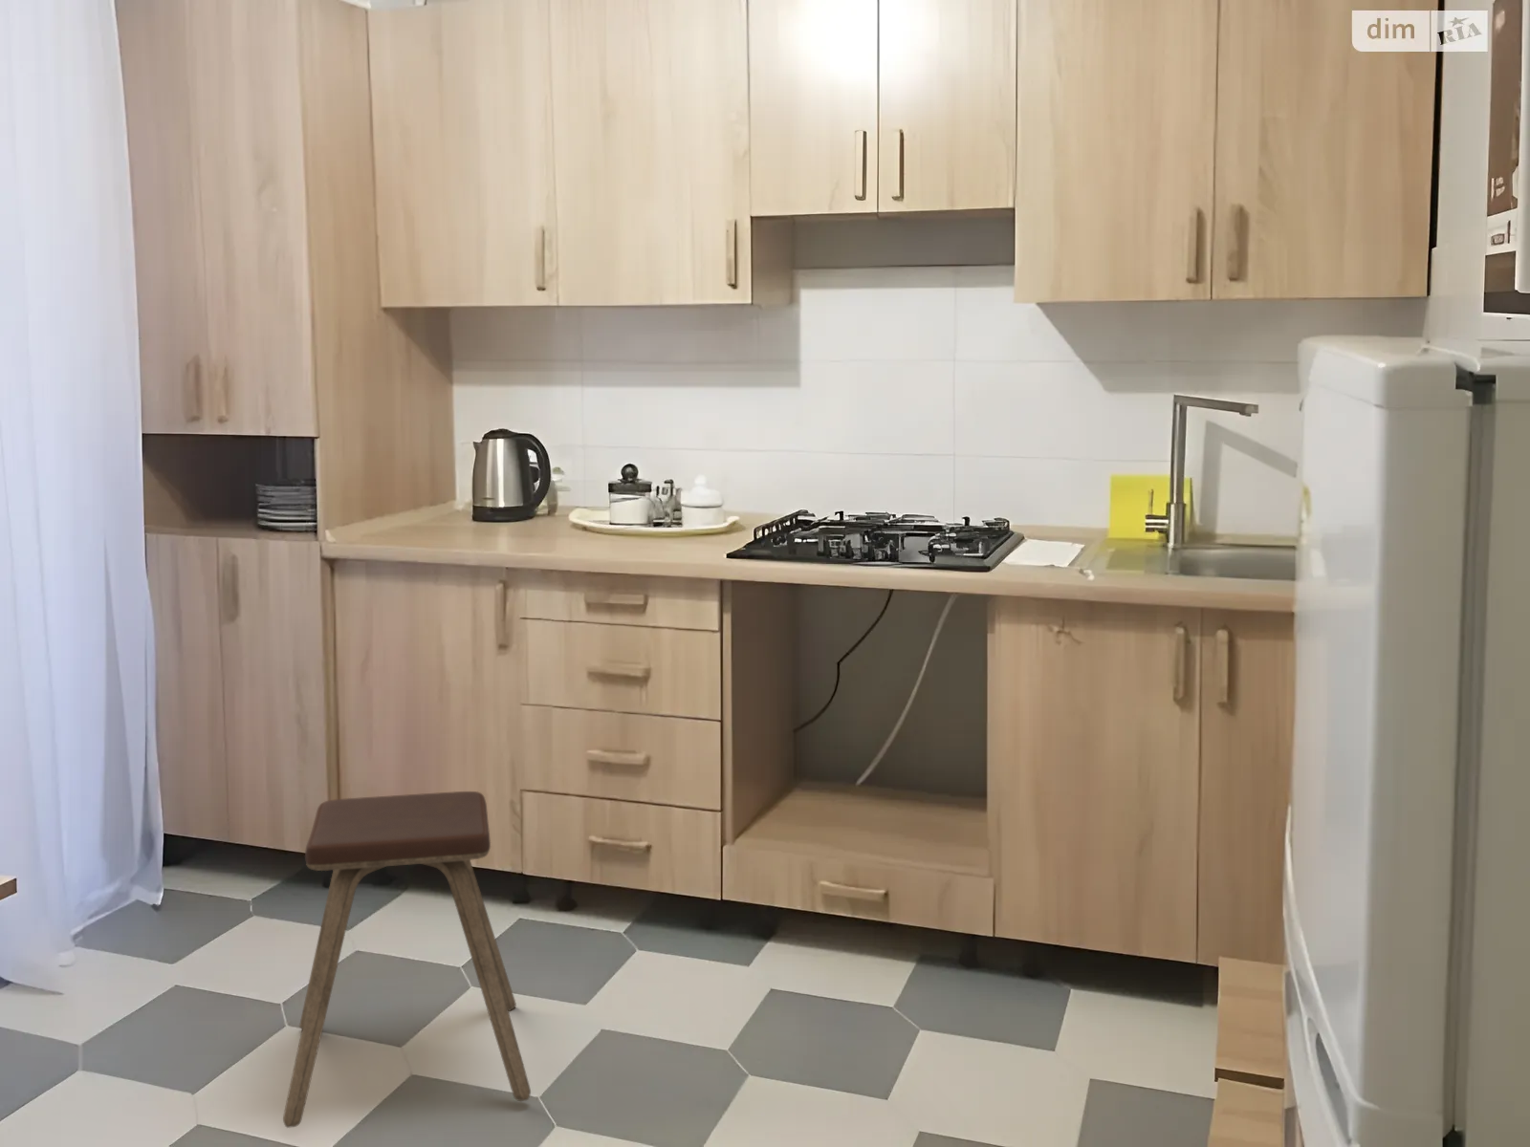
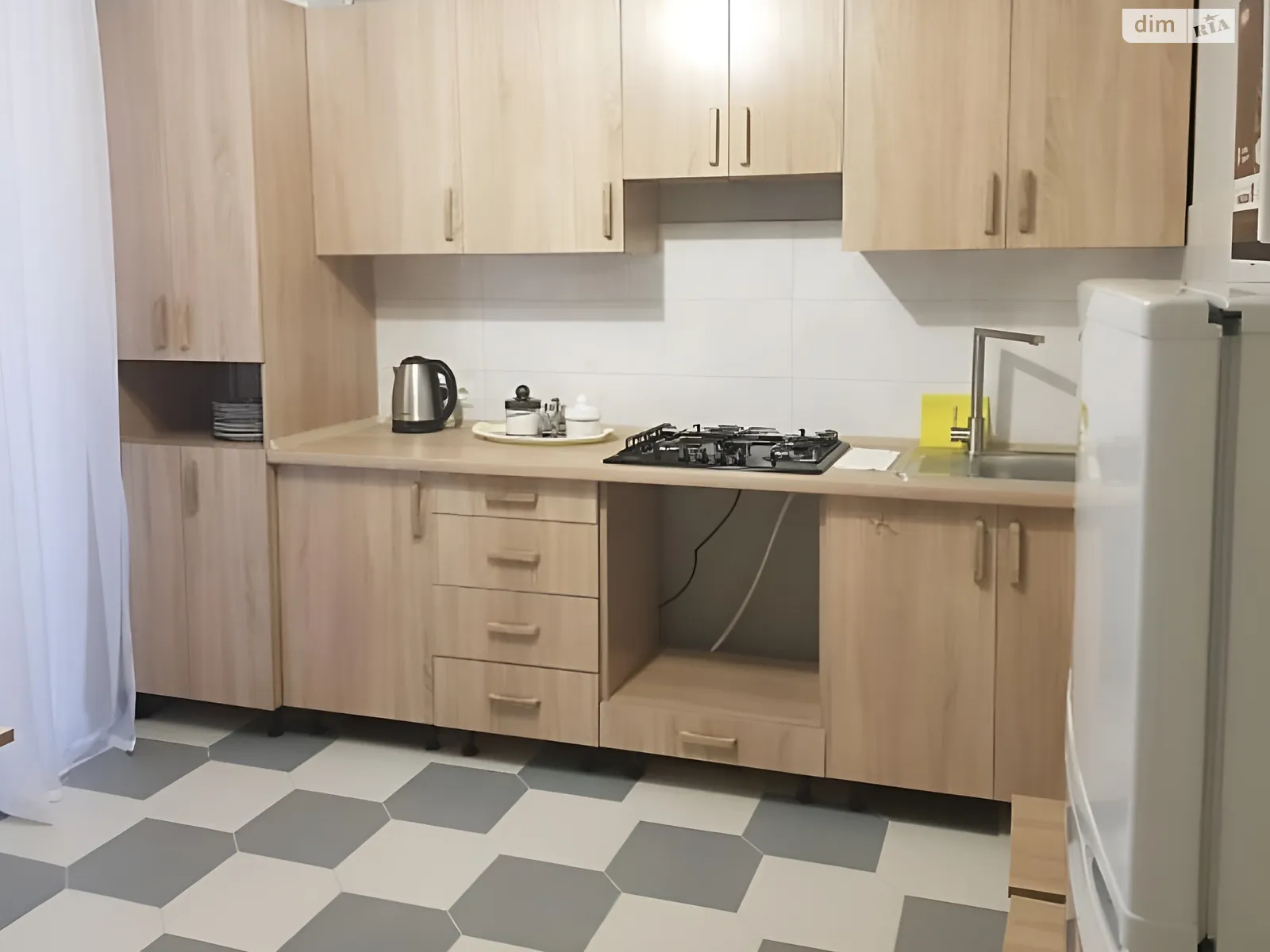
- music stool (461, 923)
